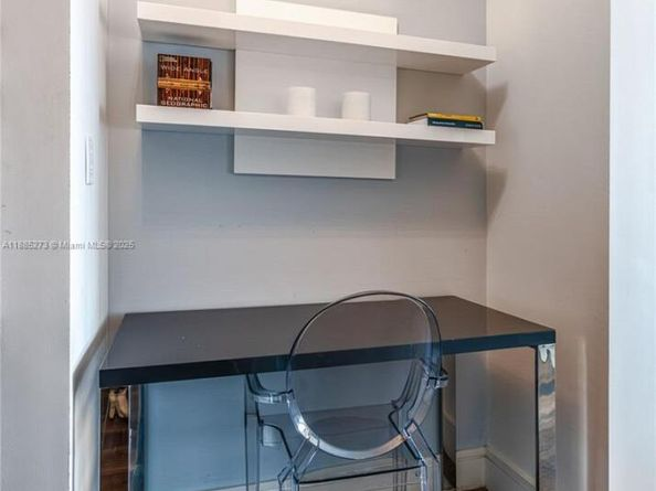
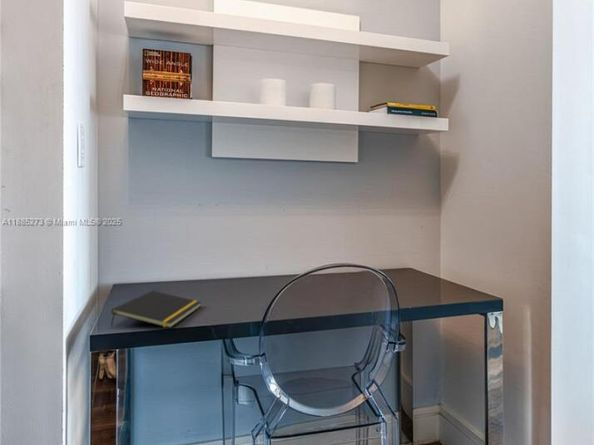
+ notepad (160, 307)
